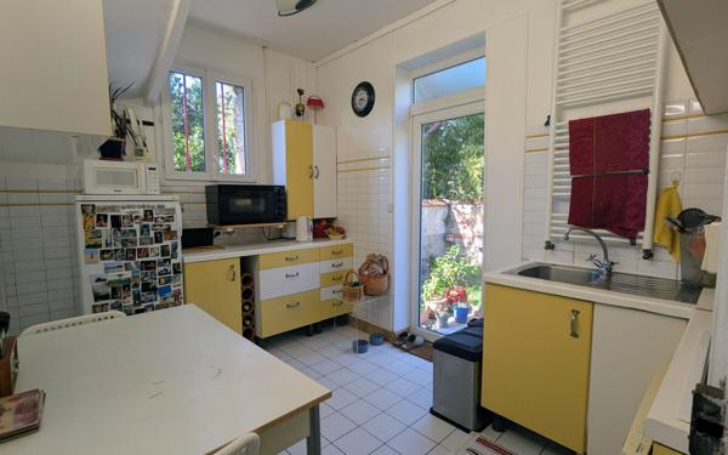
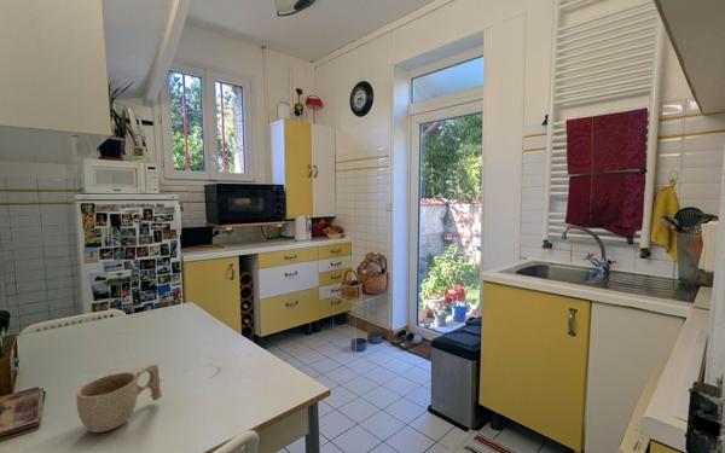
+ cup (122, 397)
